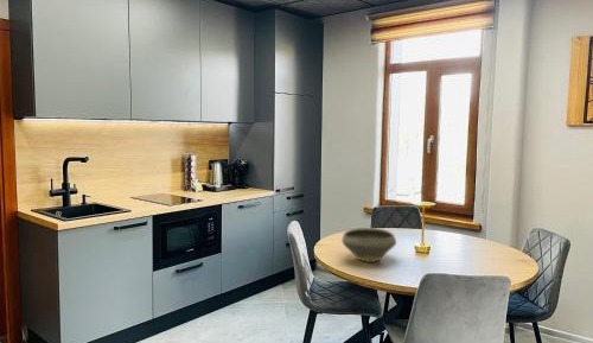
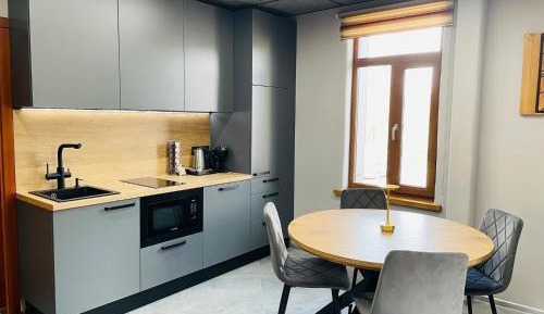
- bowl (368, 246)
